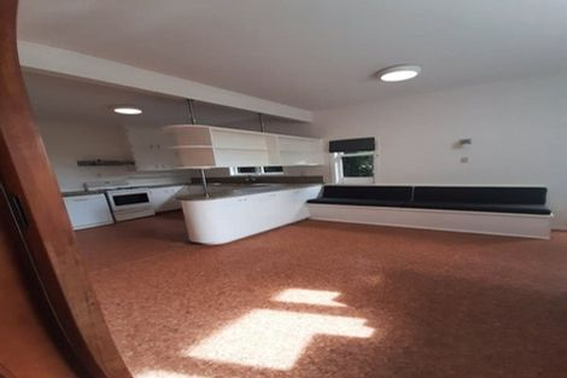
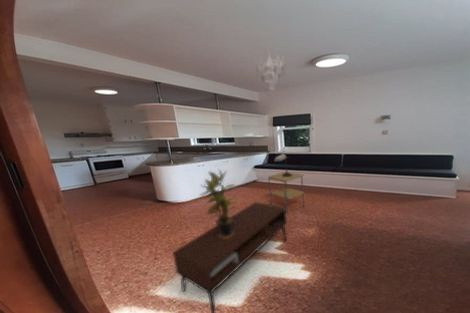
+ potted plant (219, 204)
+ pendant lamp (270, 65)
+ side table (287, 191)
+ lamp (285, 164)
+ coffee table (240, 244)
